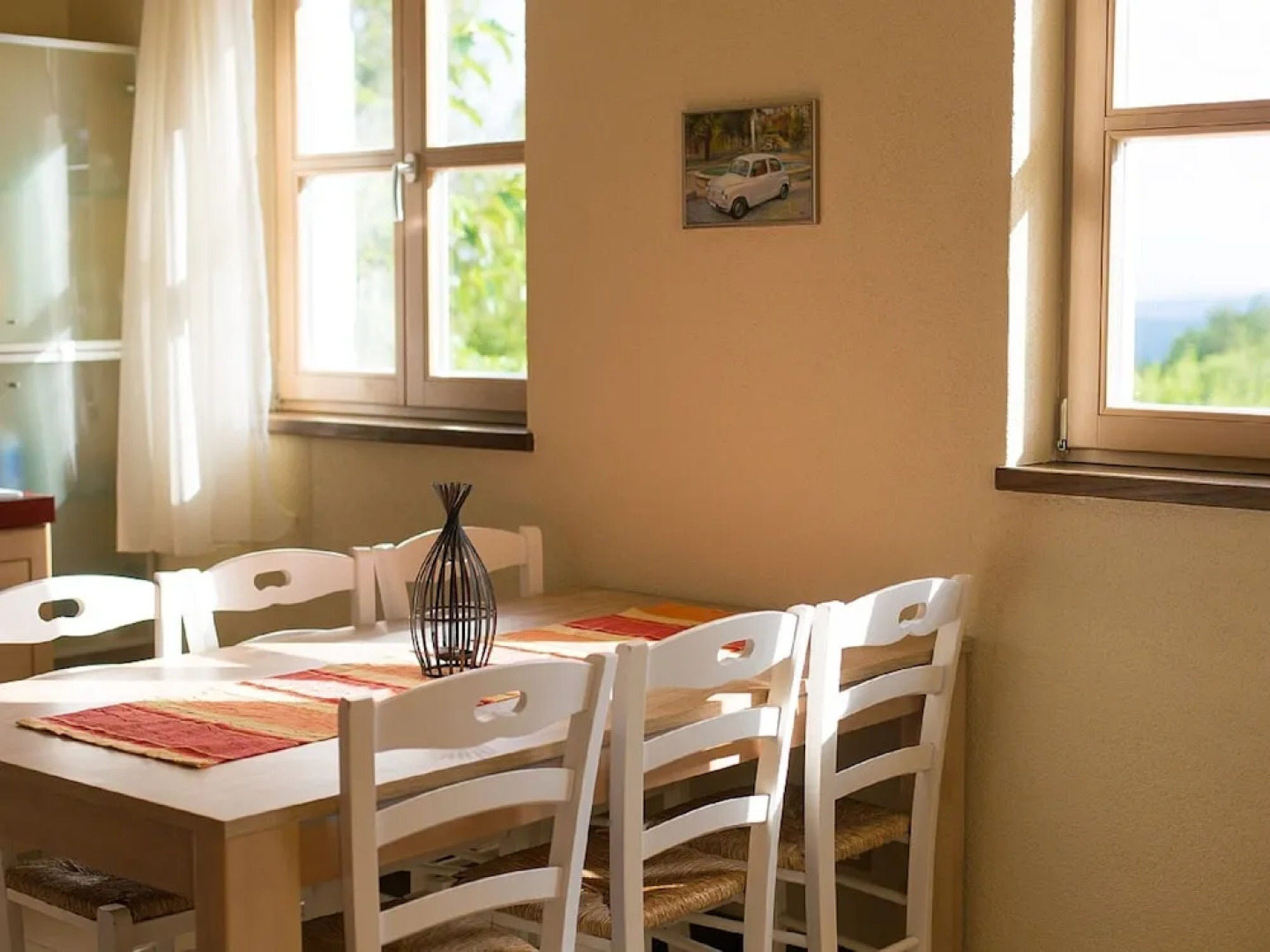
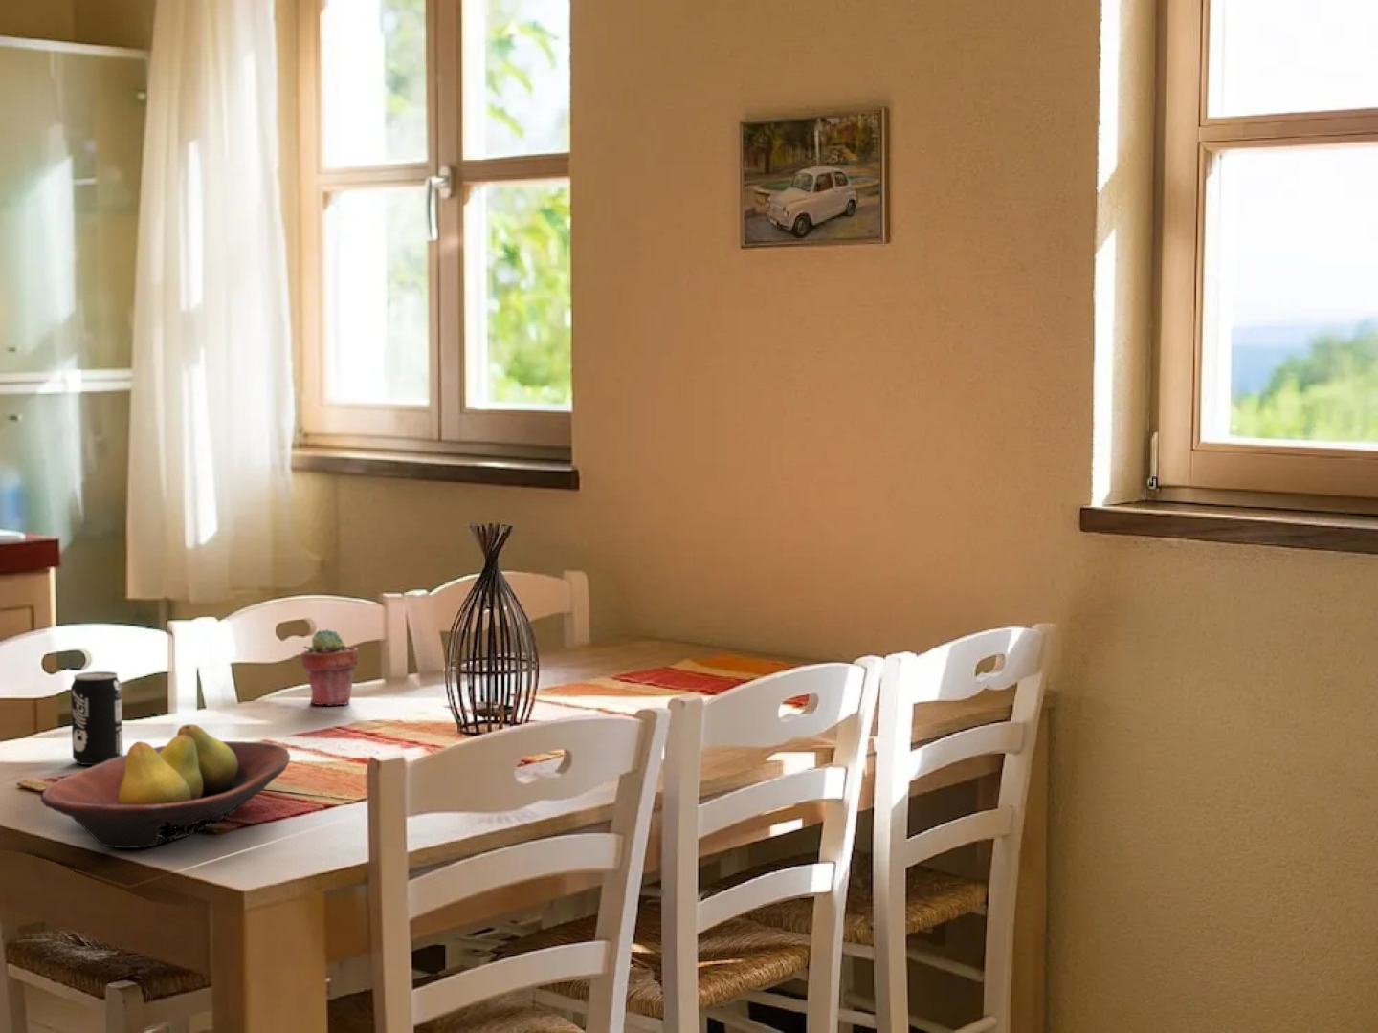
+ fruit bowl (171, 777)
+ beverage can (97, 717)
+ potted succulent (329, 665)
